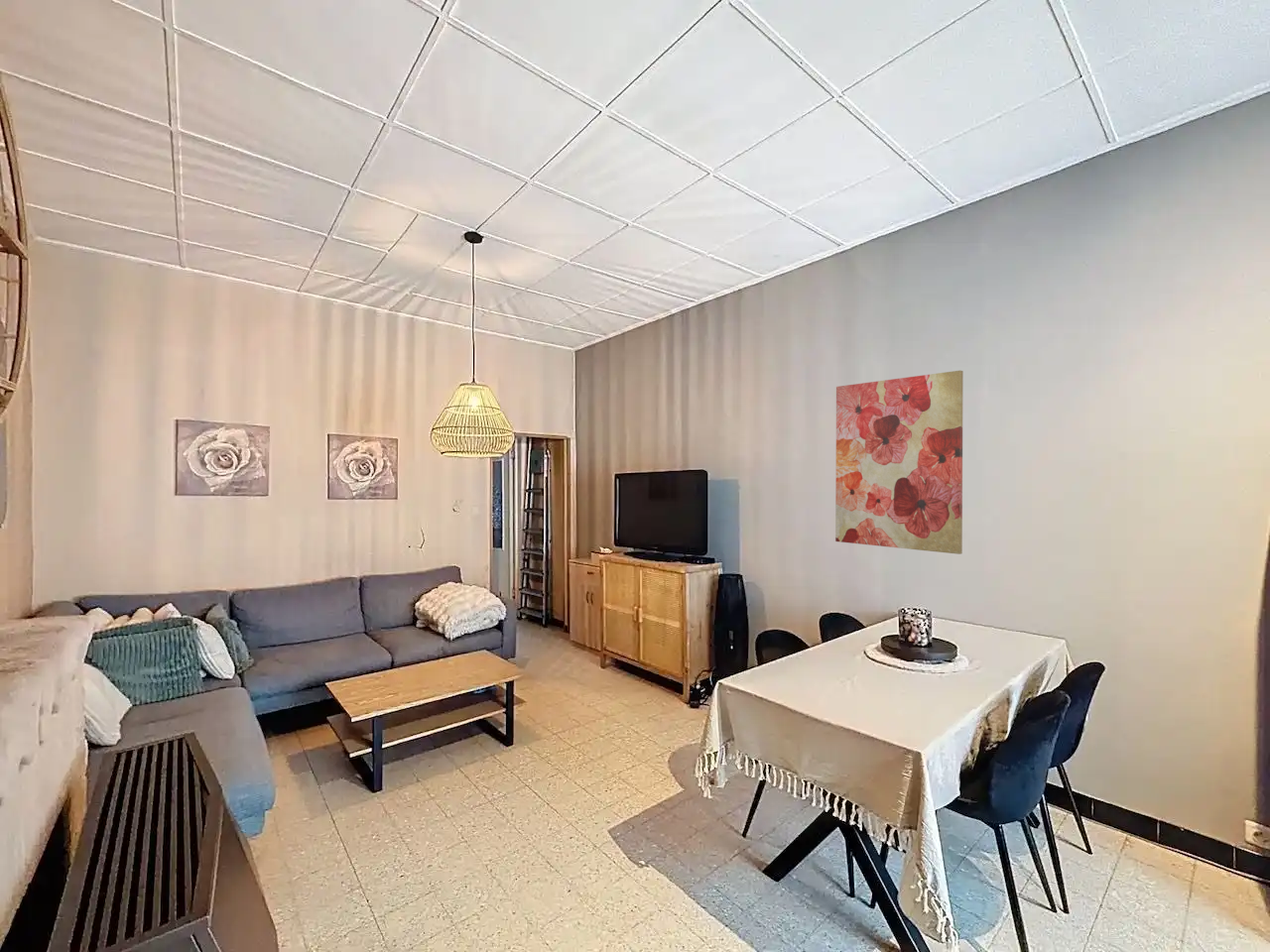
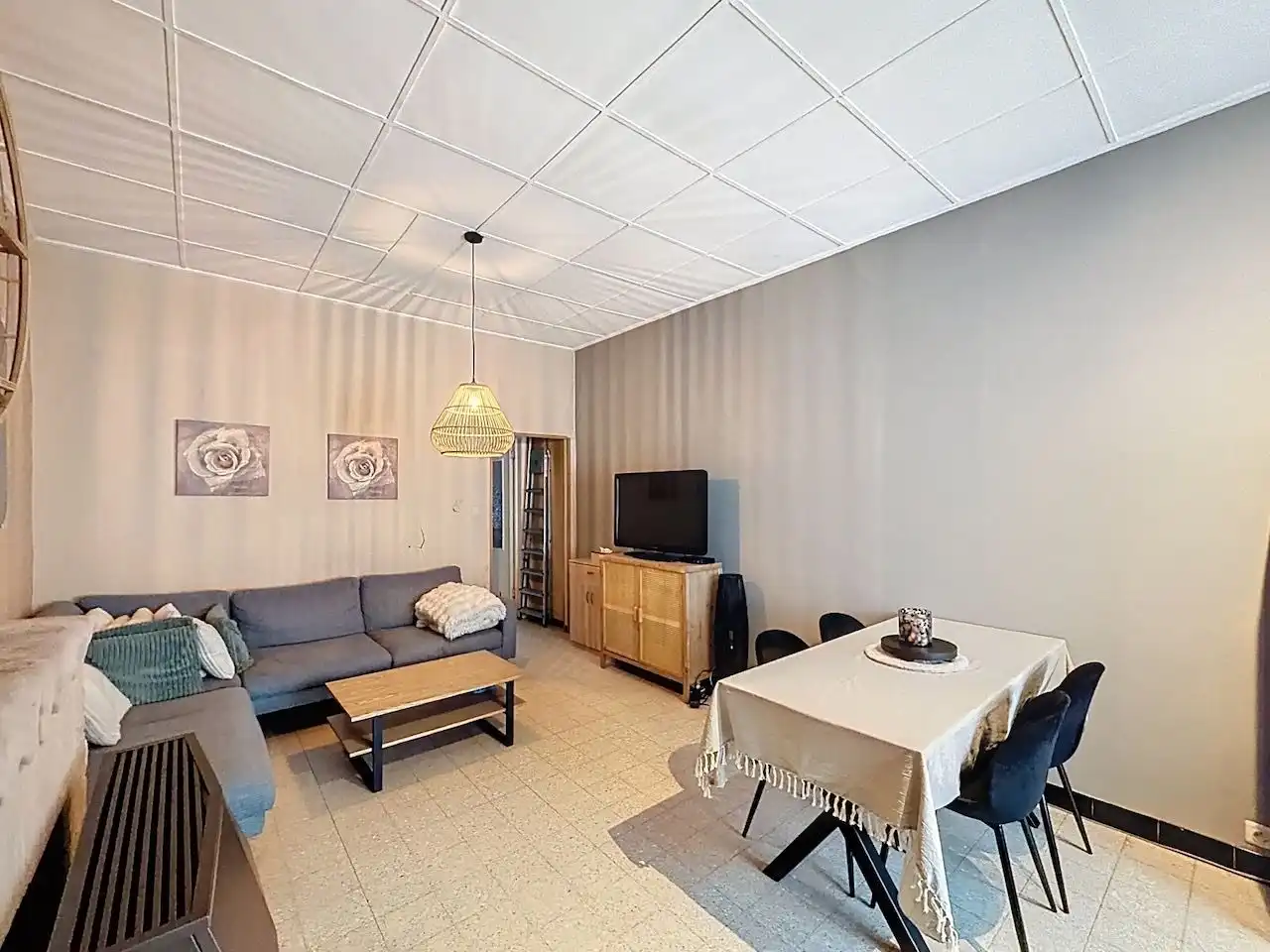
- wall art (894, 463)
